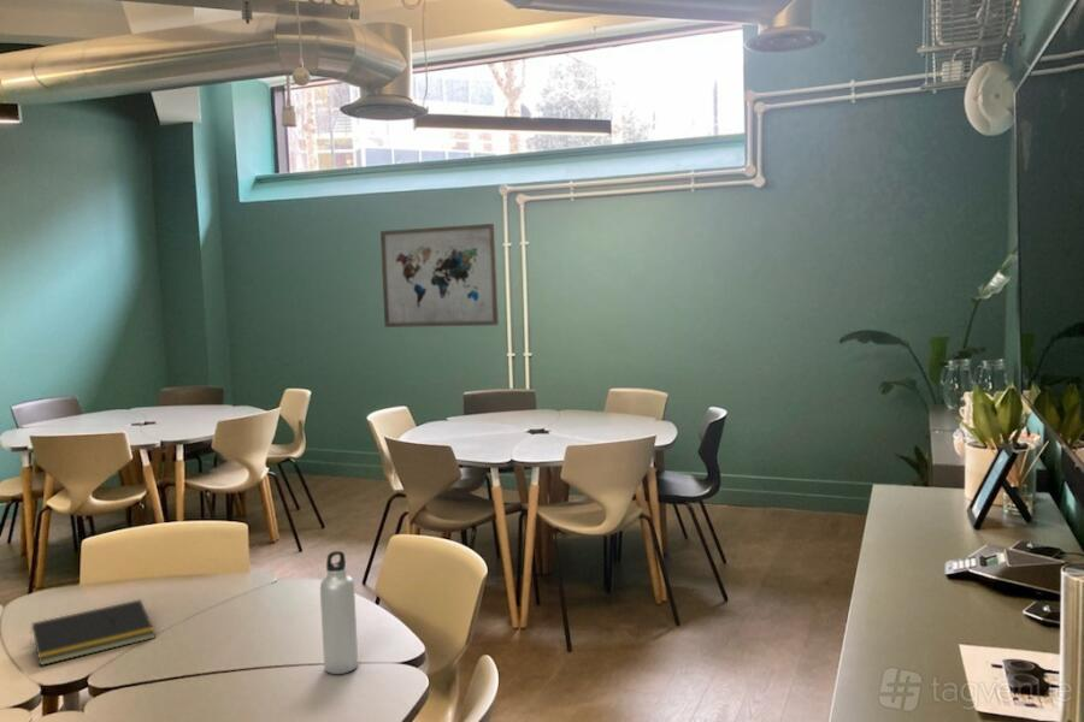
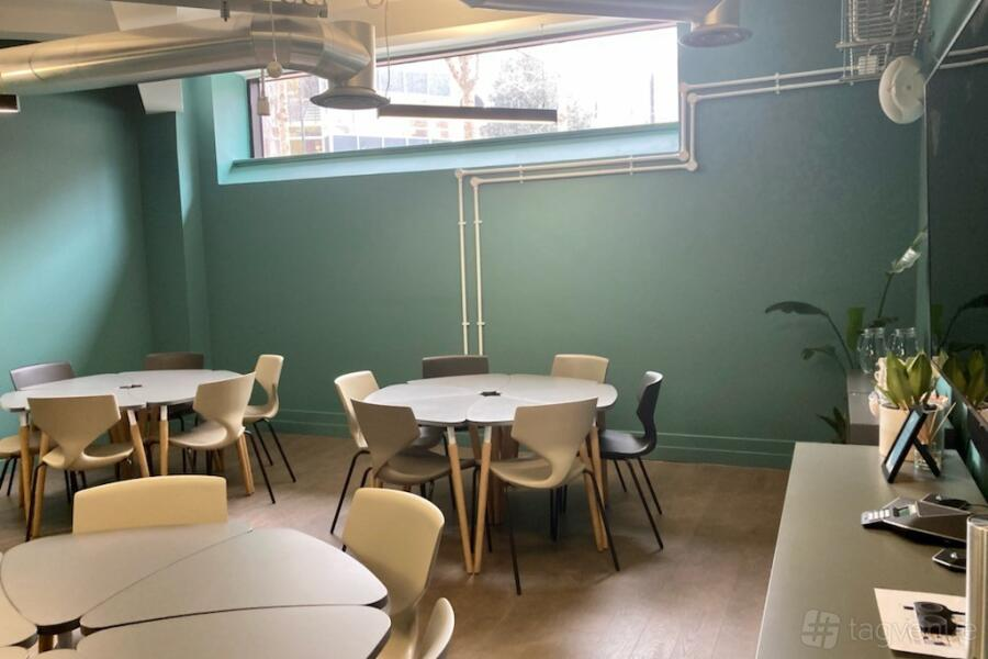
- water bottle (337, 609)
- notepad (93, 629)
- wall art (437, 277)
